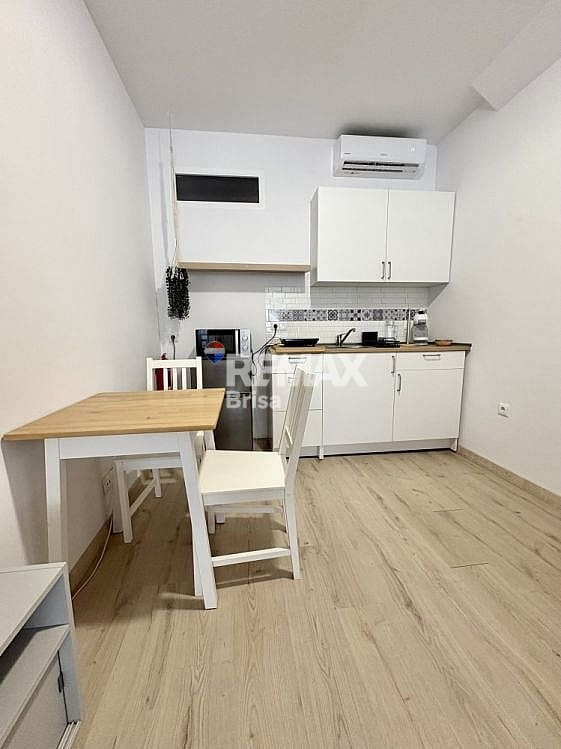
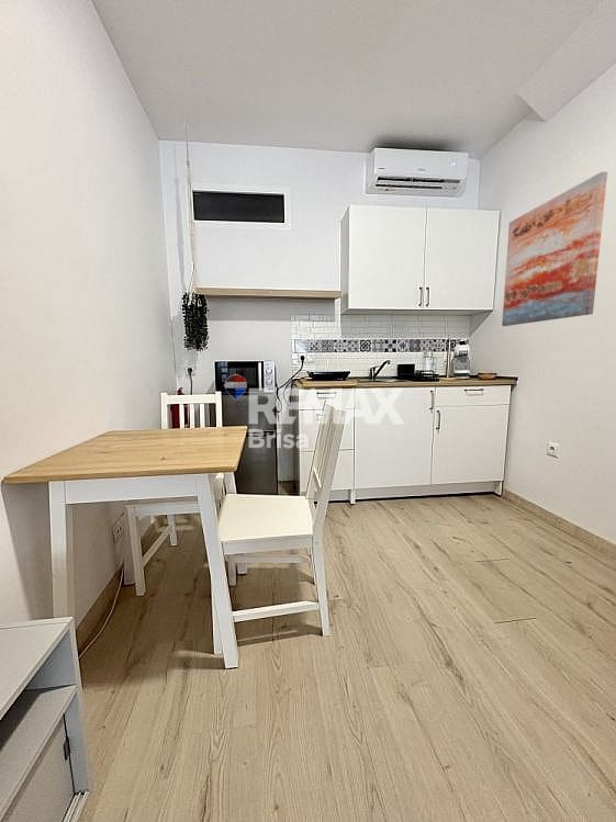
+ wall art (545, 261)
